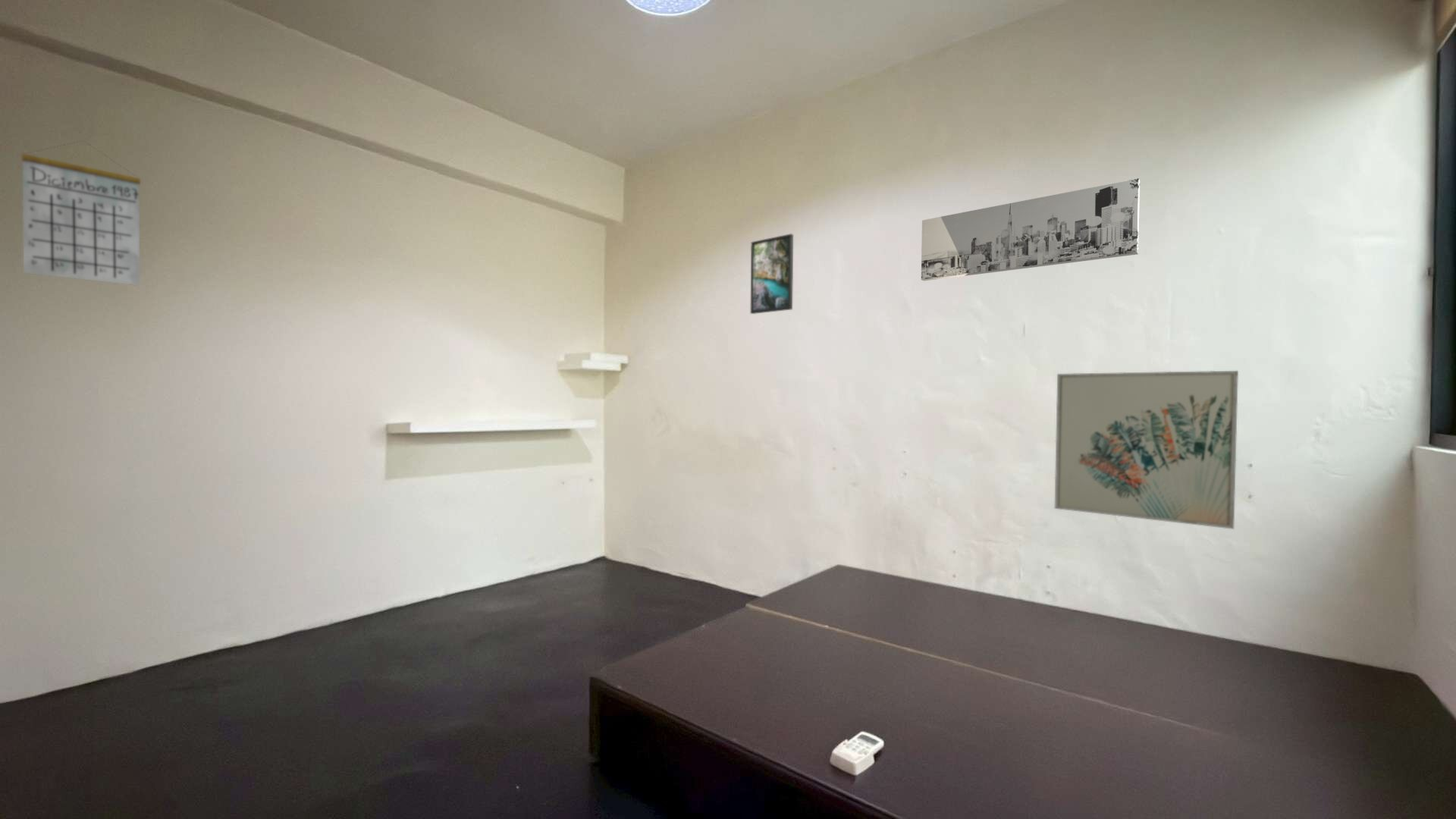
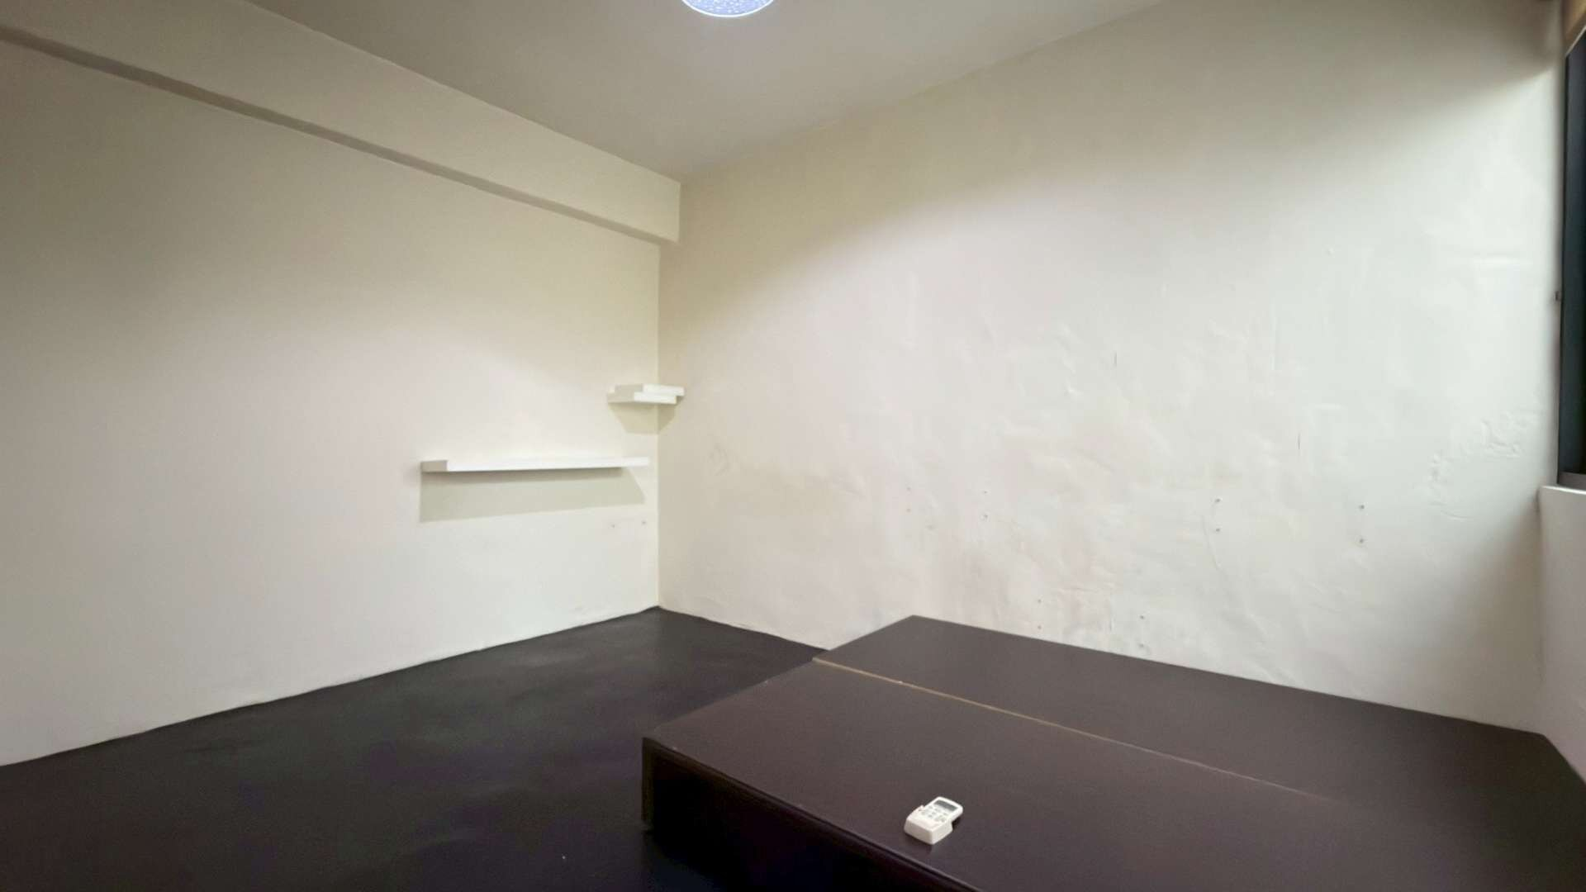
- wall art (1139, 445)
- calendar (84, 209)
- wall art (1019, 235)
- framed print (771, 275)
